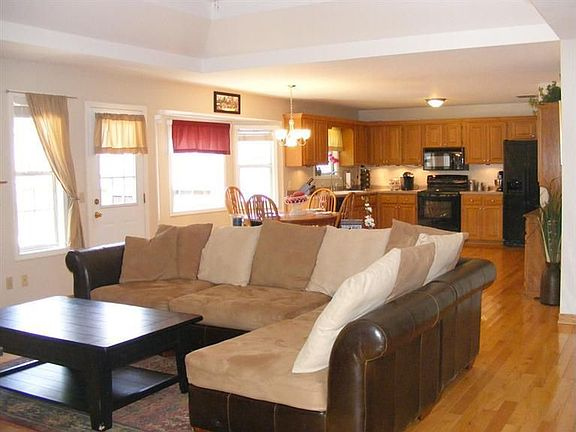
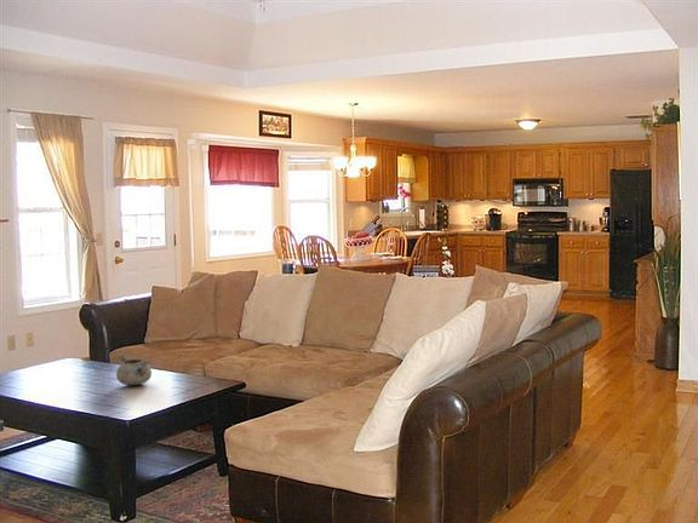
+ decorative bowl (135, 369)
